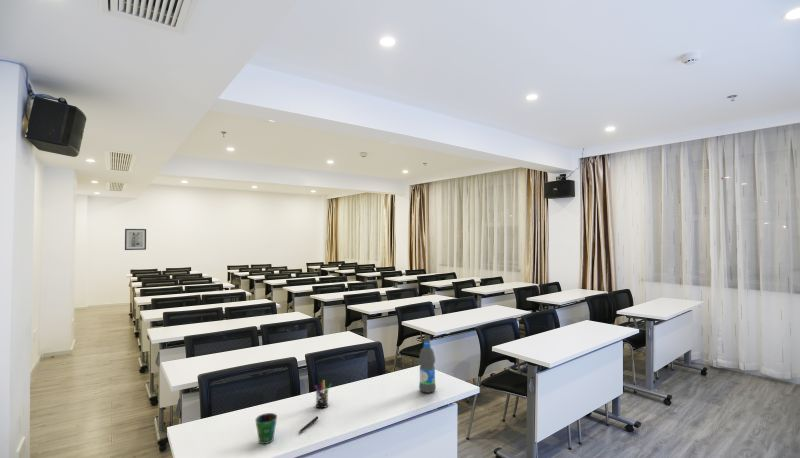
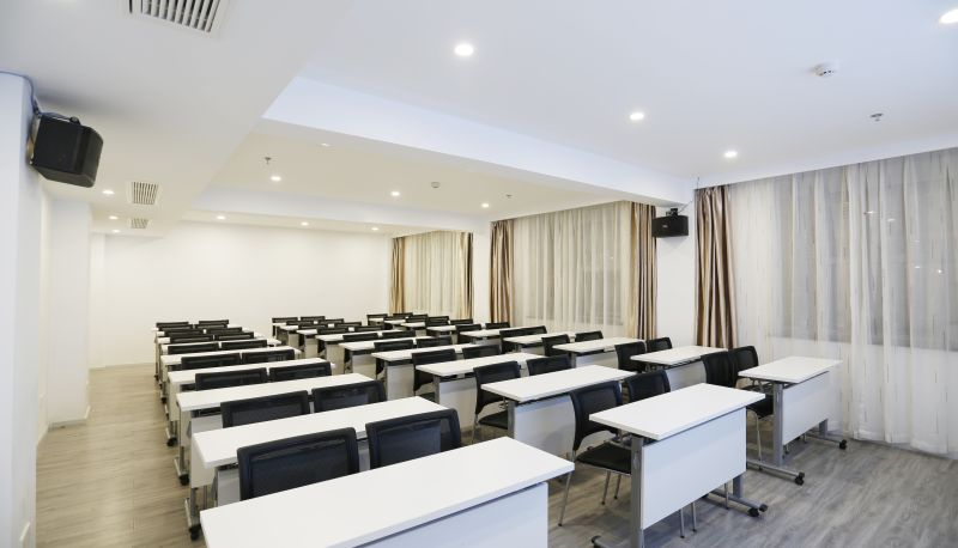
- water bottle (427, 366)
- pen holder (323, 393)
- pen (308, 424)
- cup (265, 427)
- wall art (135, 239)
